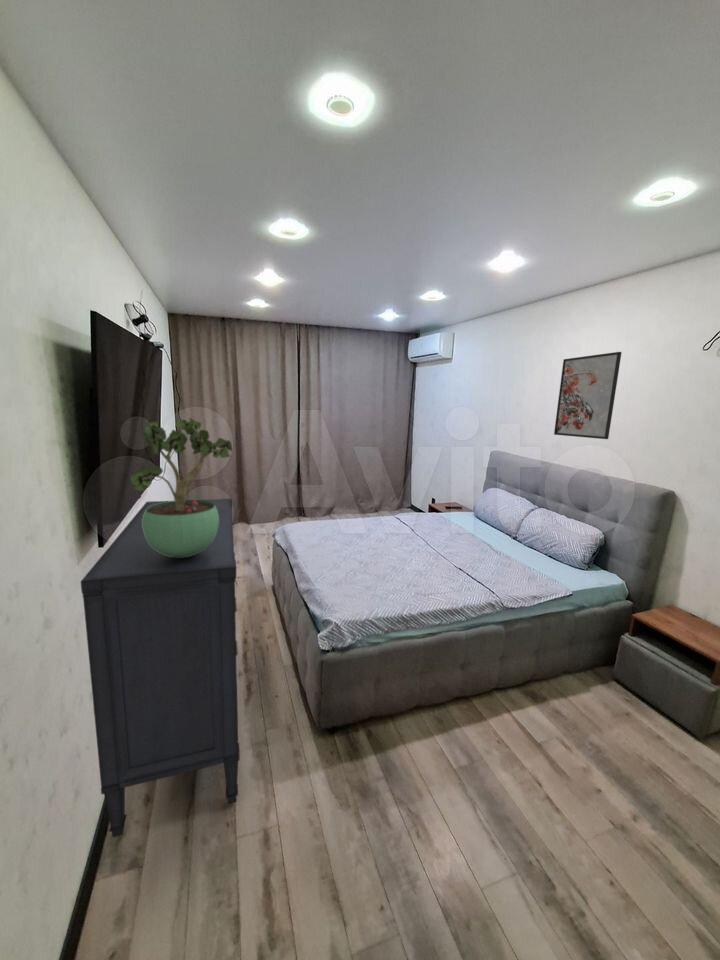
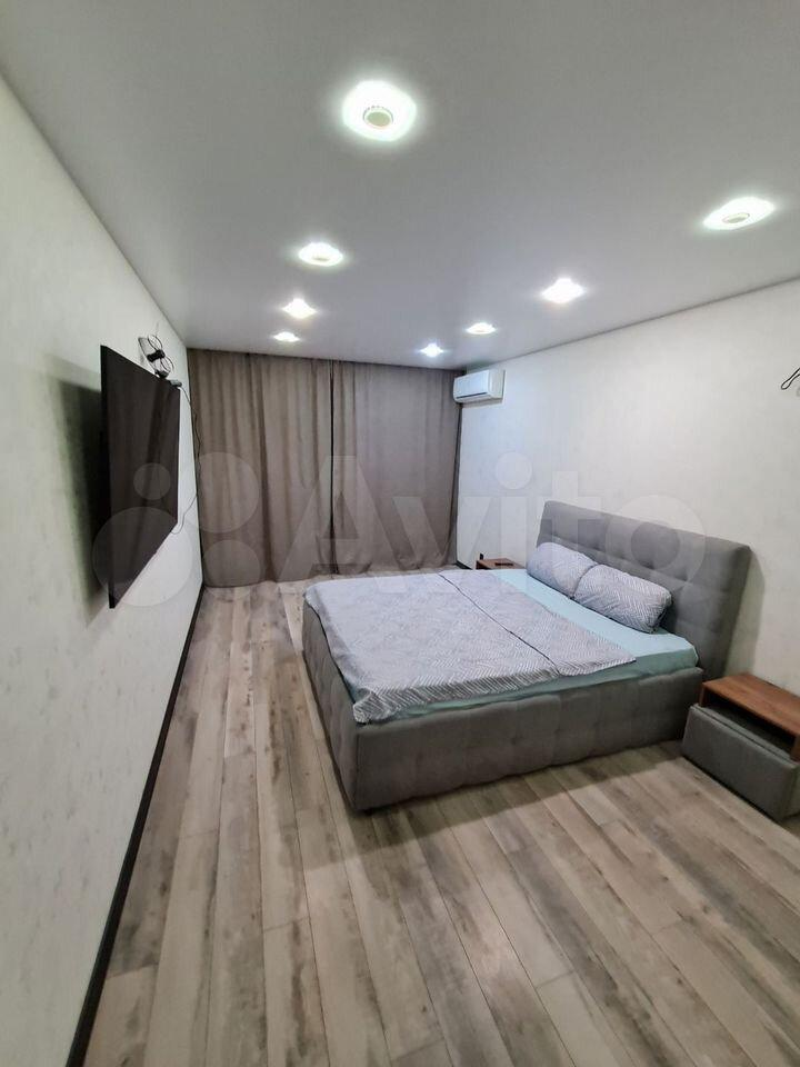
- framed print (584, 397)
- potted plant (184, 487)
- dresser (186, 626)
